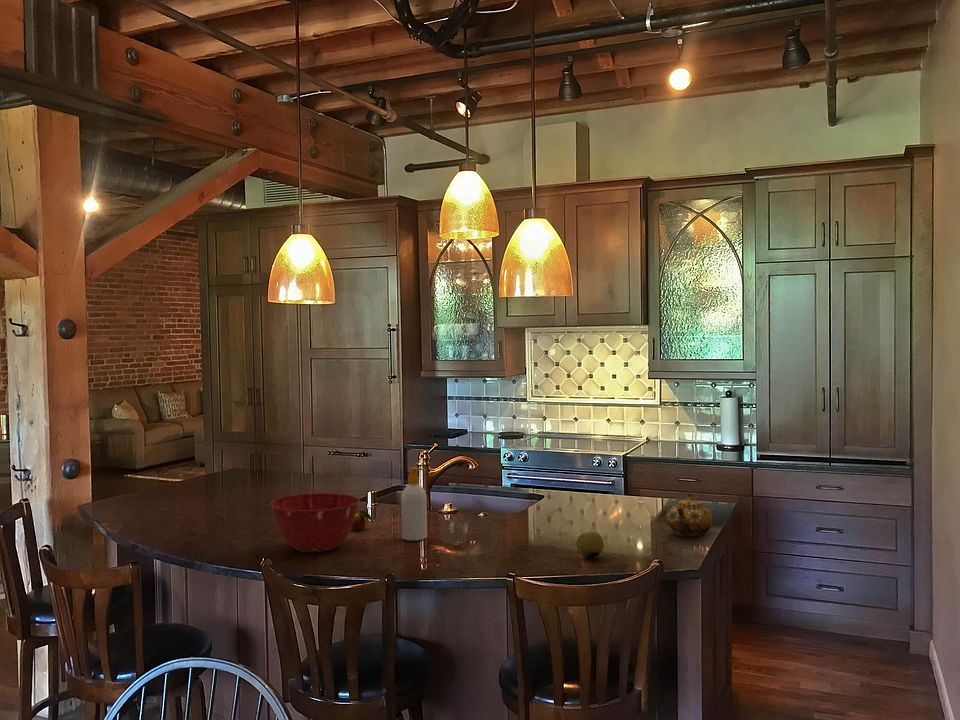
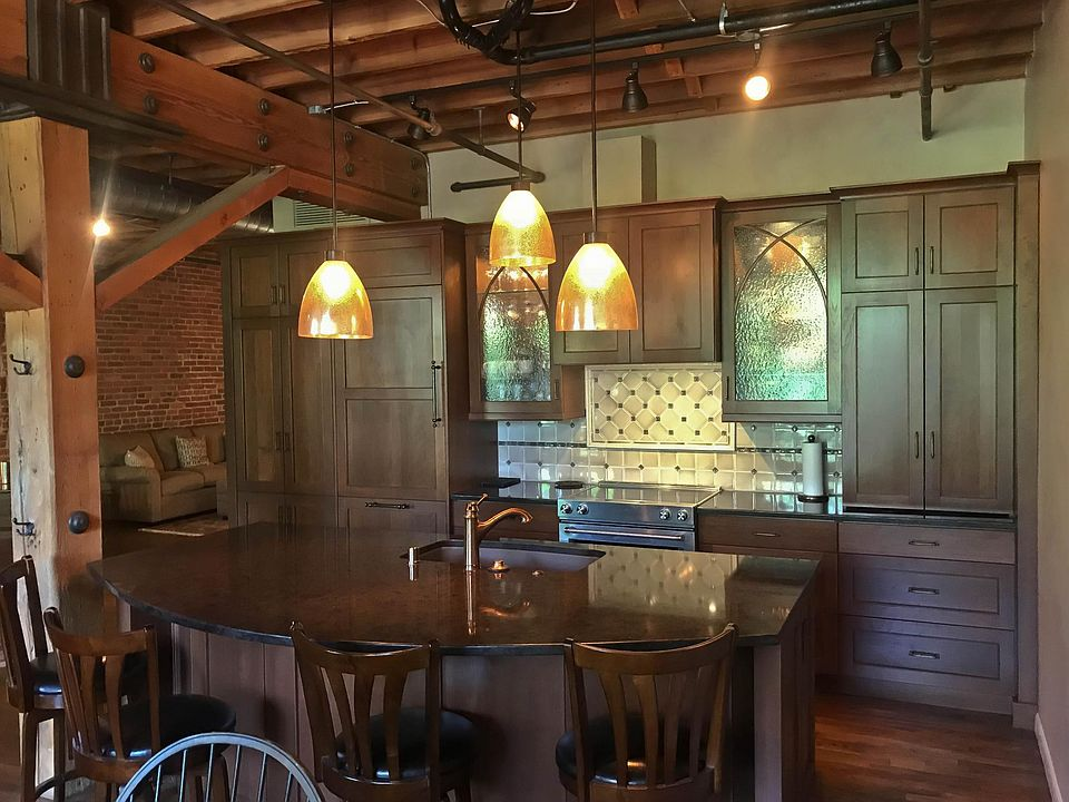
- mixing bowl (316, 523)
- soap bottle (414, 502)
- fruit (362, 518)
- teapot (689, 514)
- fruit (590, 544)
